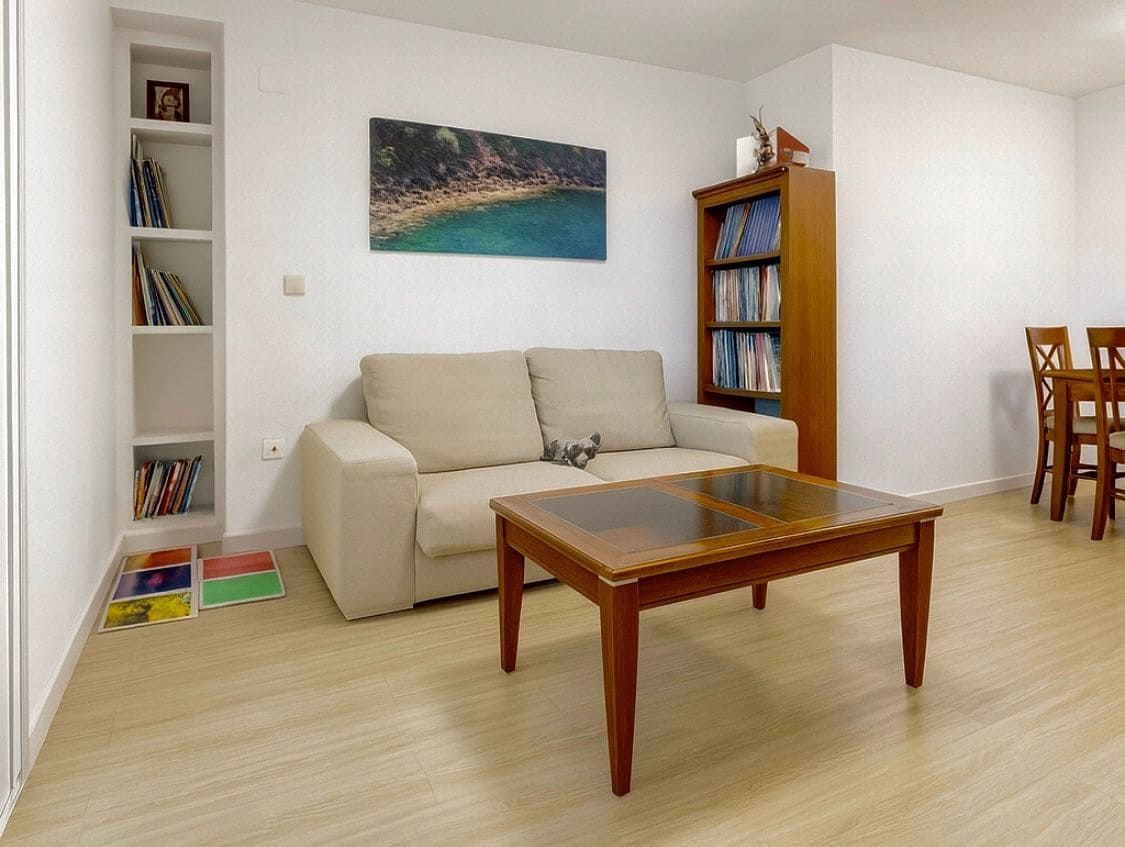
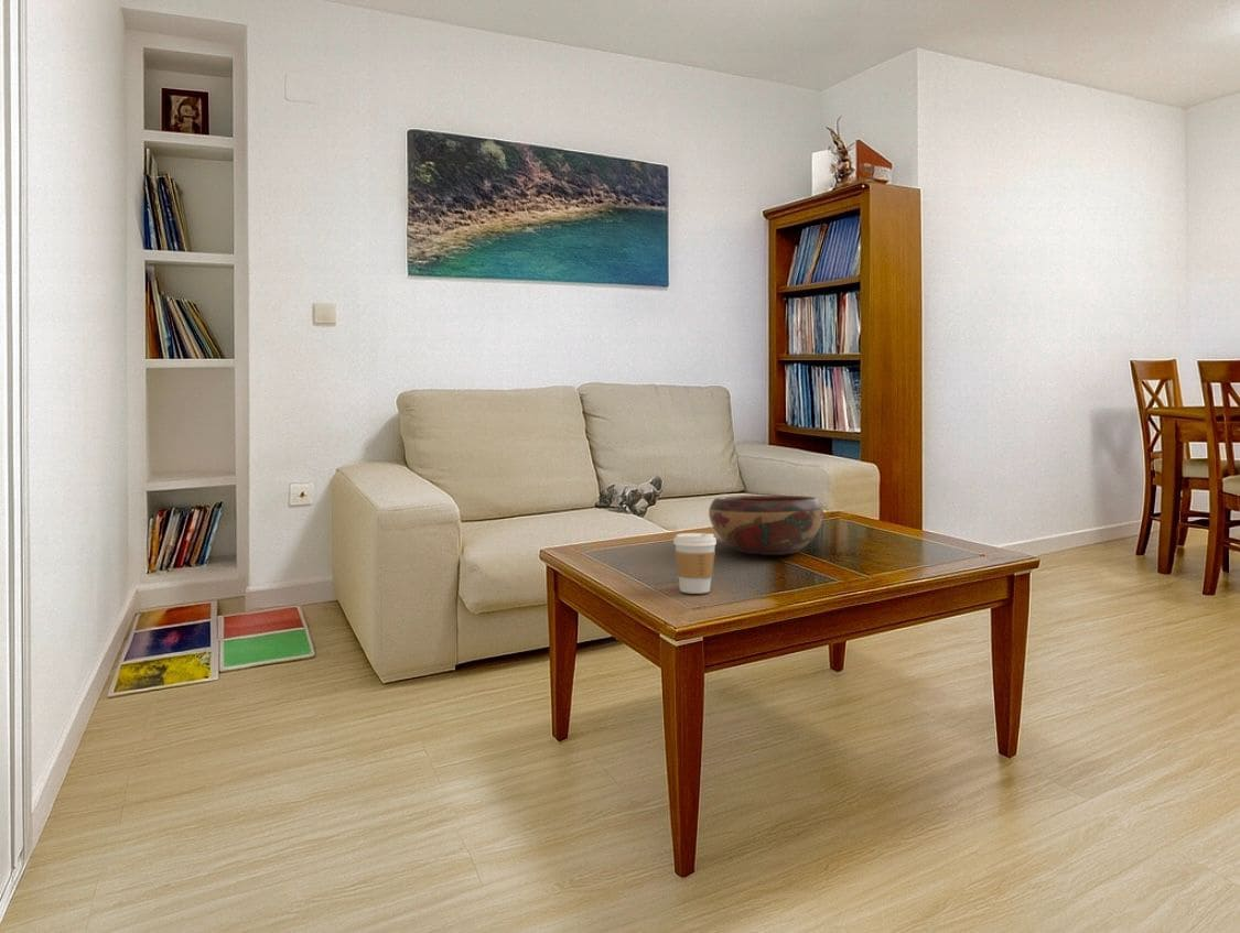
+ decorative bowl (765, 524)
+ coffee cup (694, 561)
